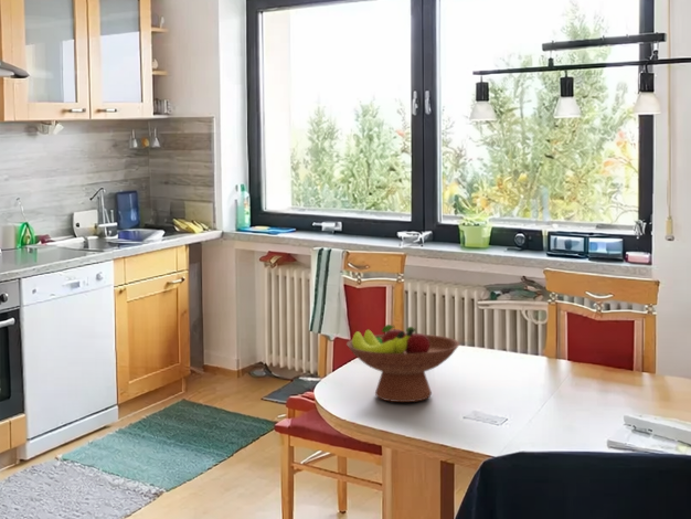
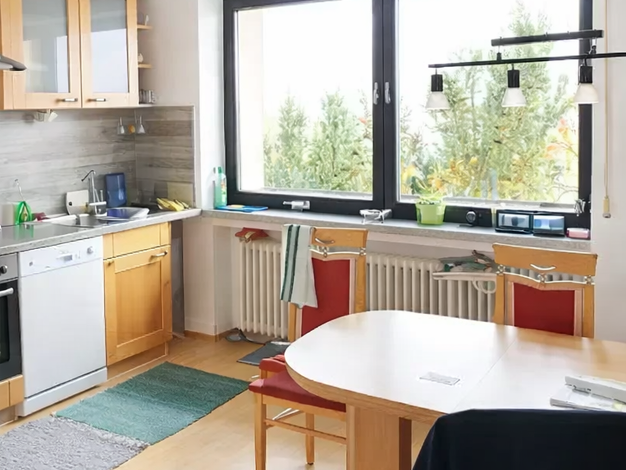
- fruit bowl (403, 359)
